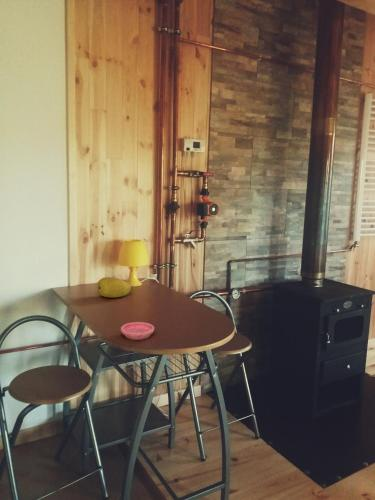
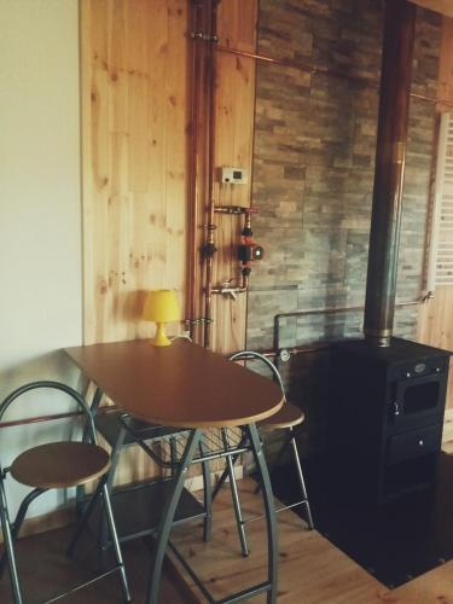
- fruit (114, 286)
- saucer (137, 331)
